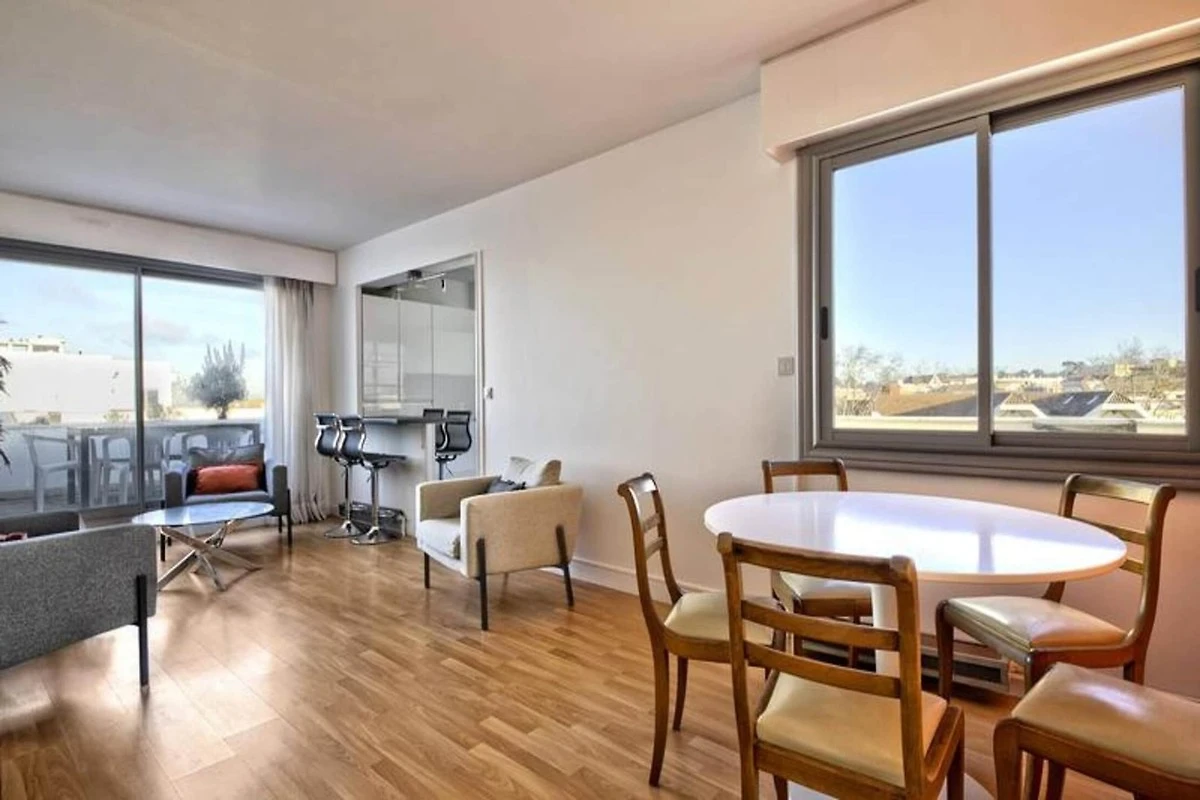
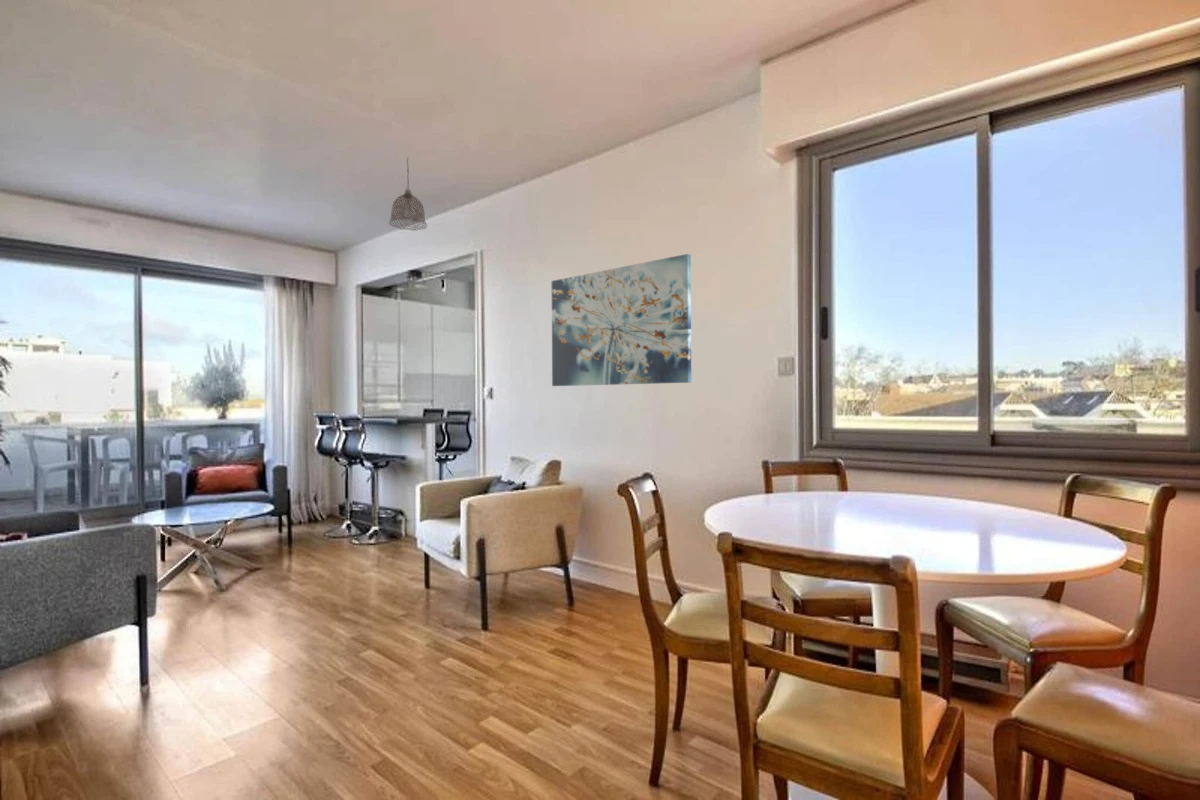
+ pendant lamp (407, 191)
+ wall art (614, 326)
